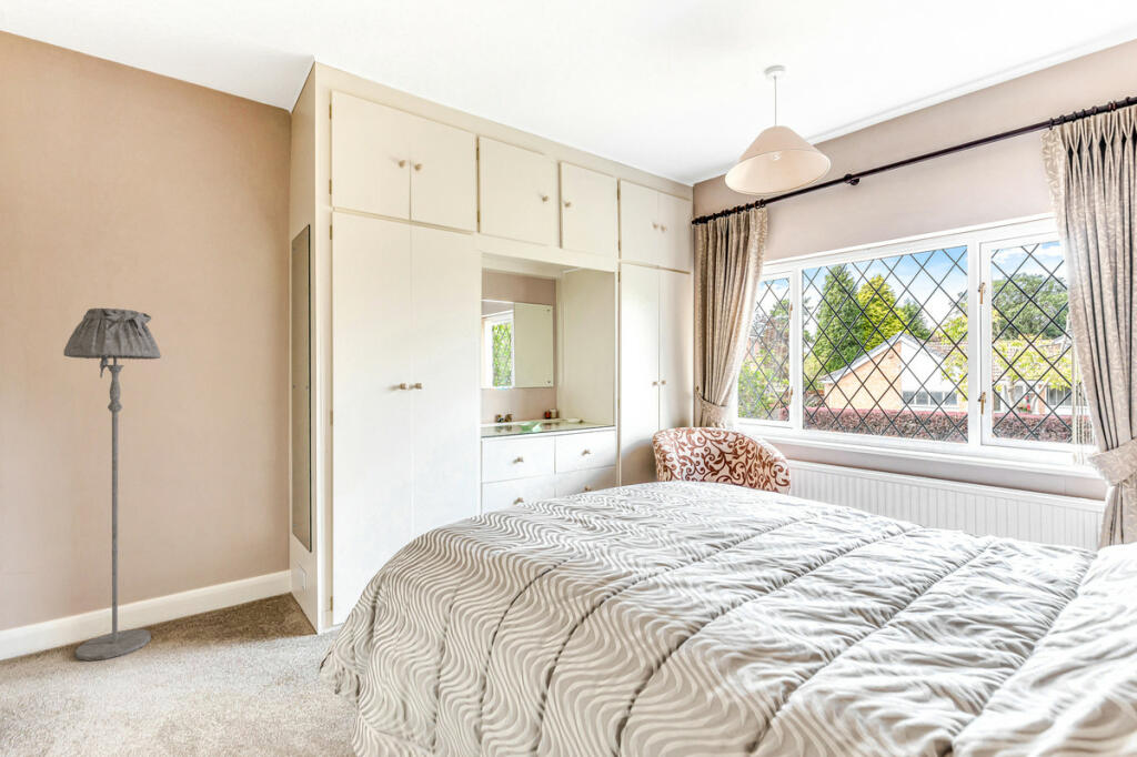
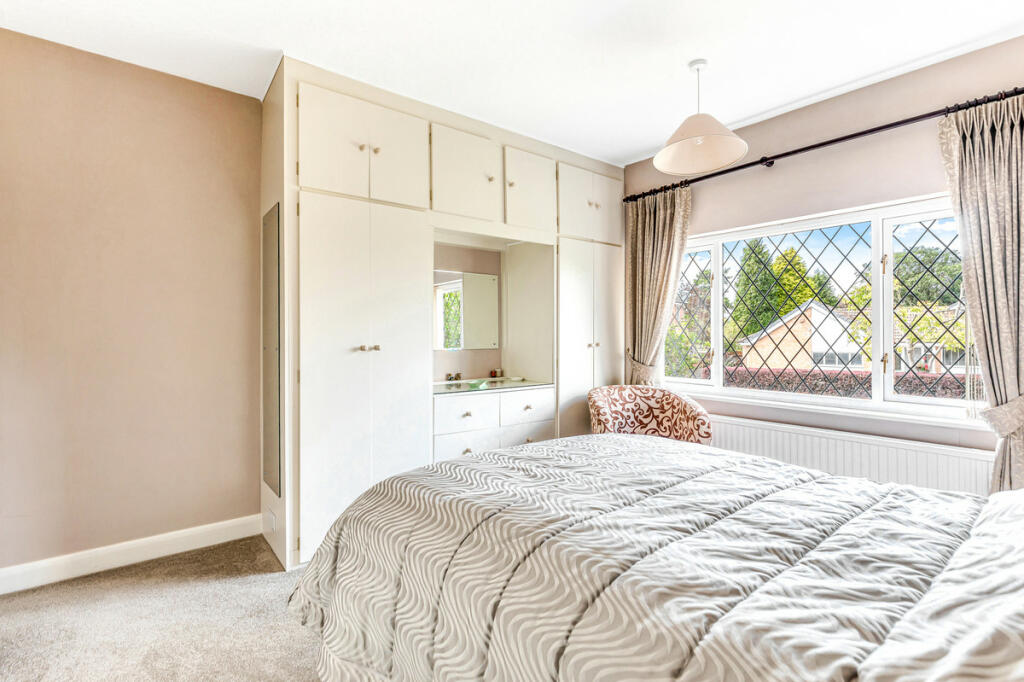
- floor lamp (113, 477)
